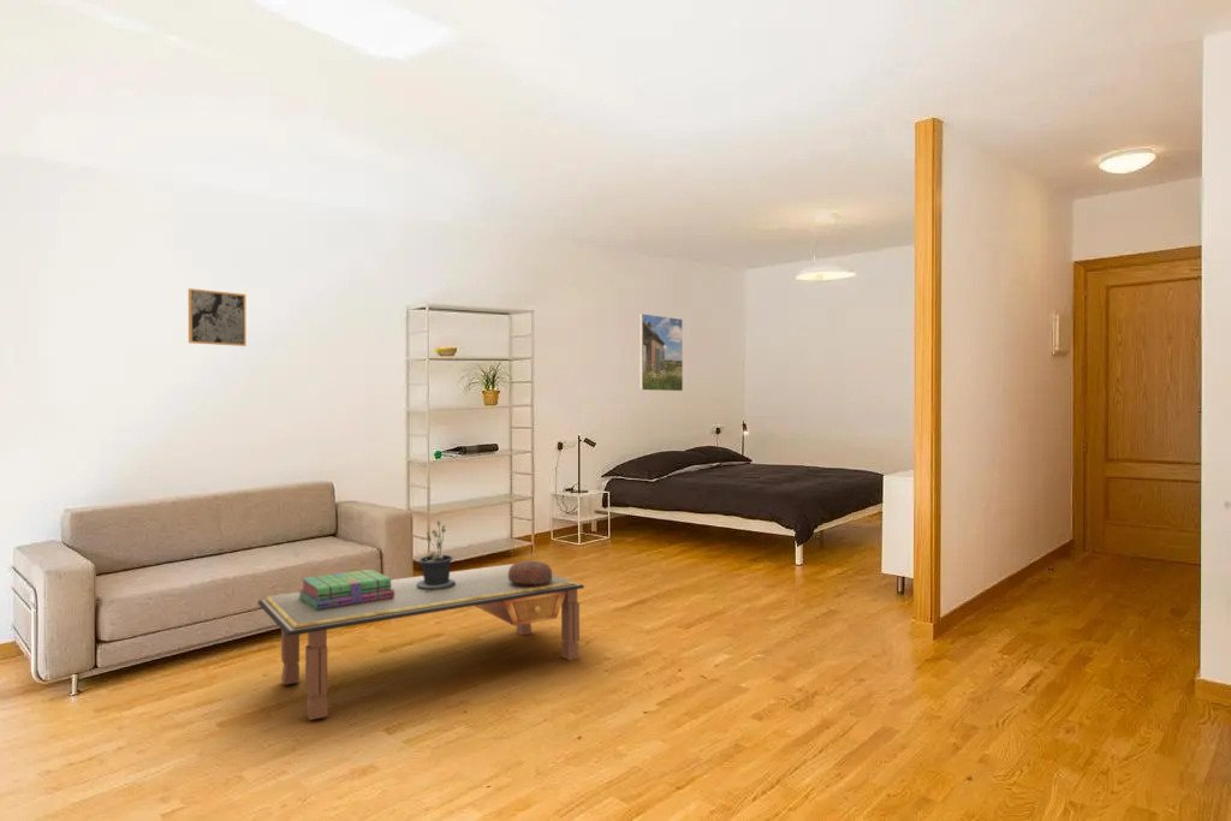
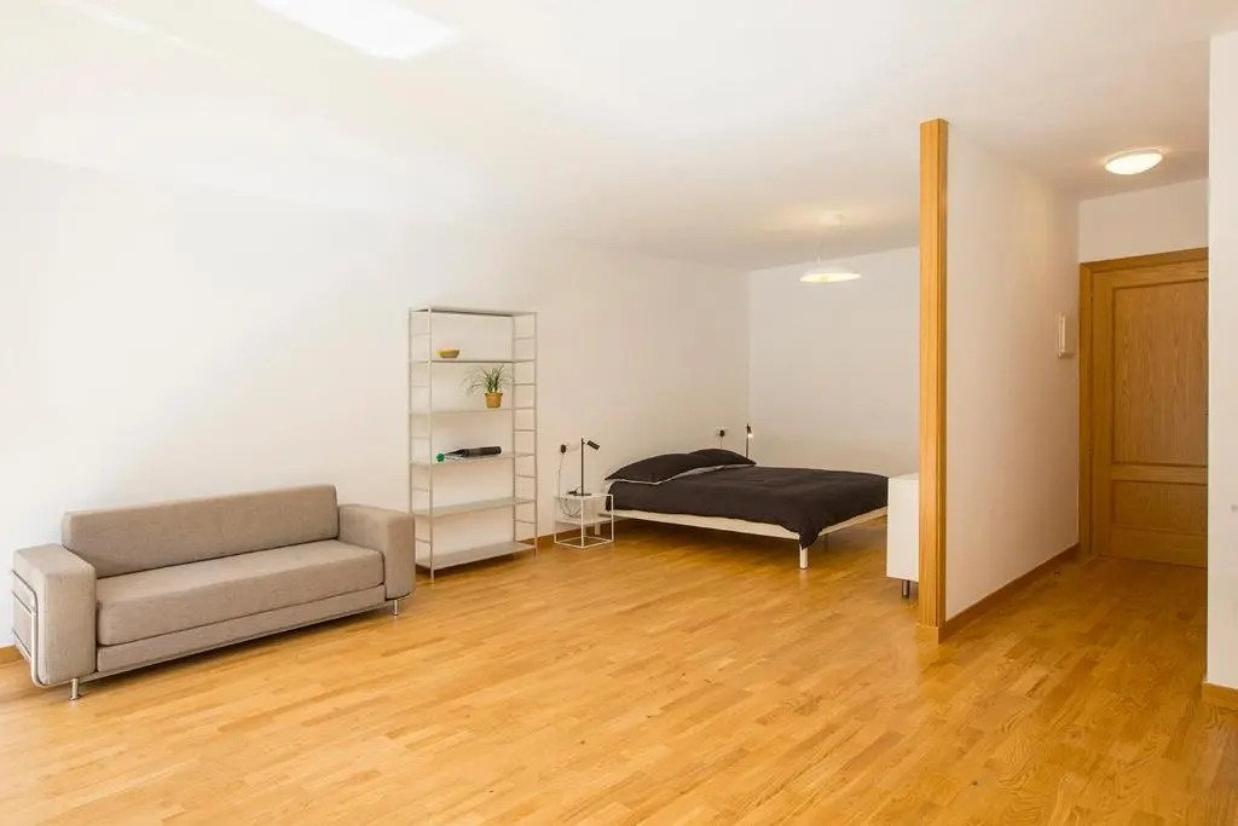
- wall art (218, 317)
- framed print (661, 353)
- coffee table (424, 613)
- stack of books (346, 588)
- decorative bowl (530, 571)
- potted plant (435, 552)
